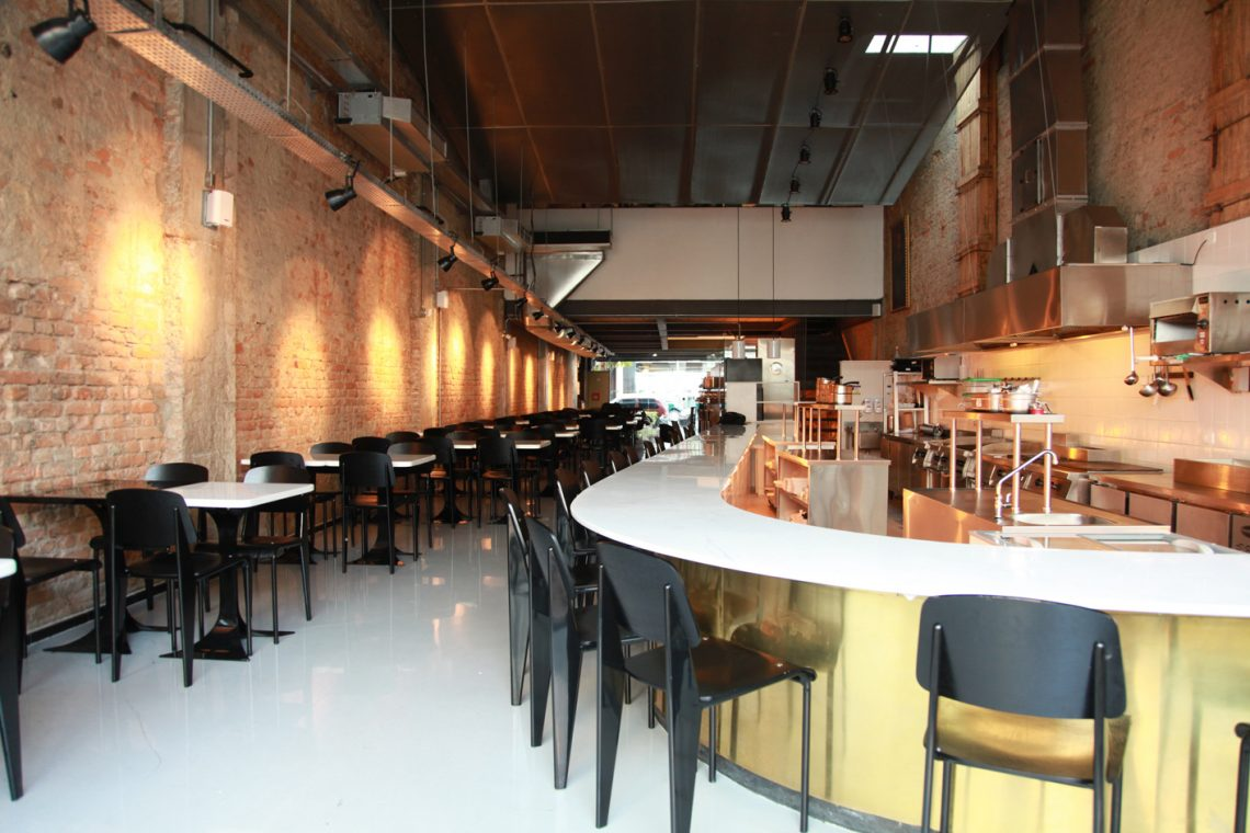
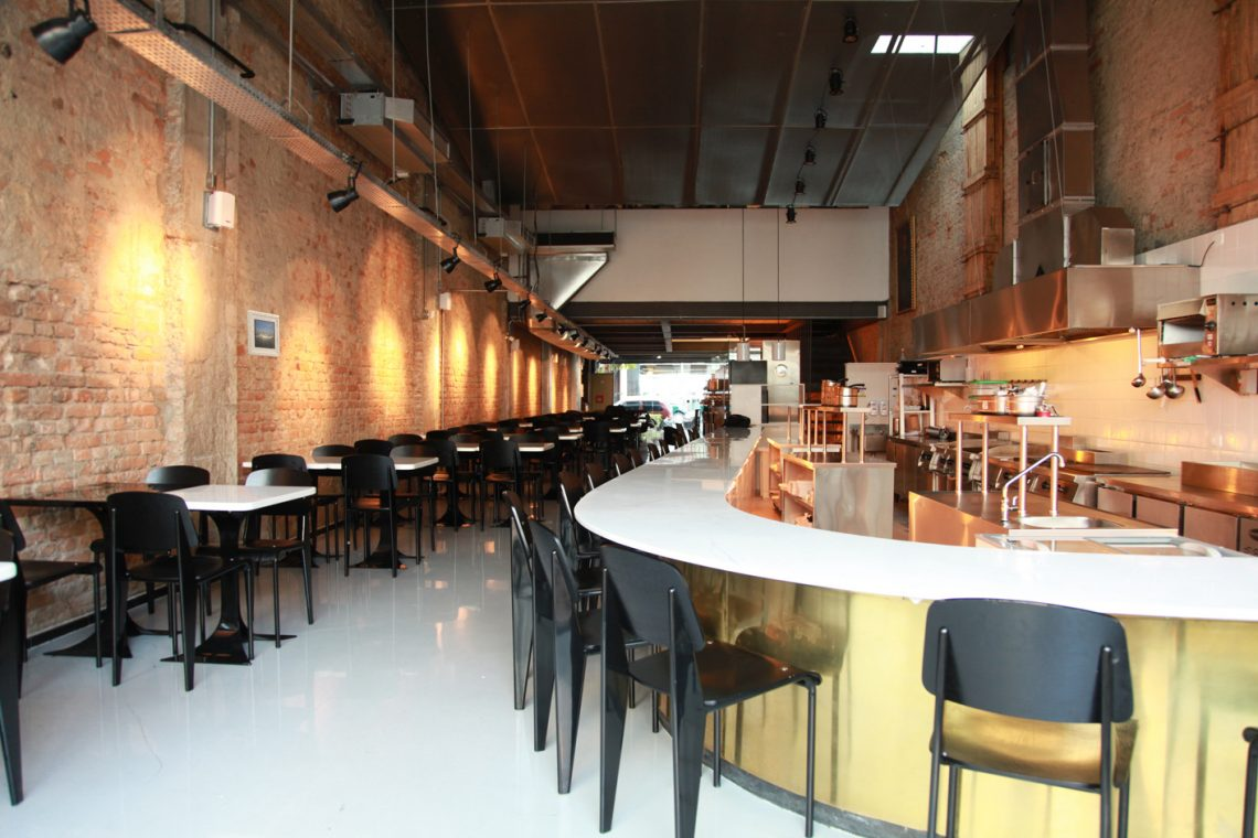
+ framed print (264, 334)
